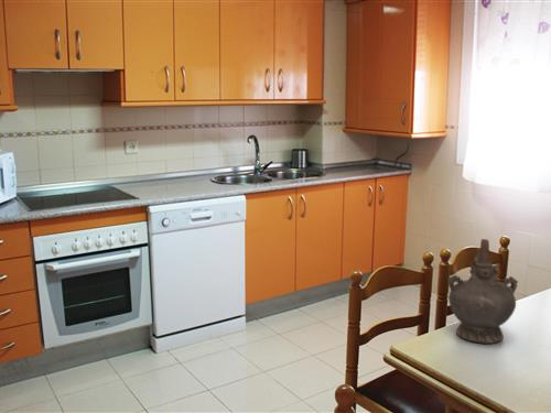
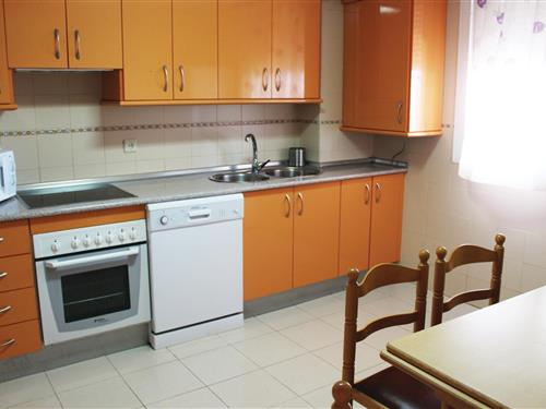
- ceremonial vessel (482, 286)
